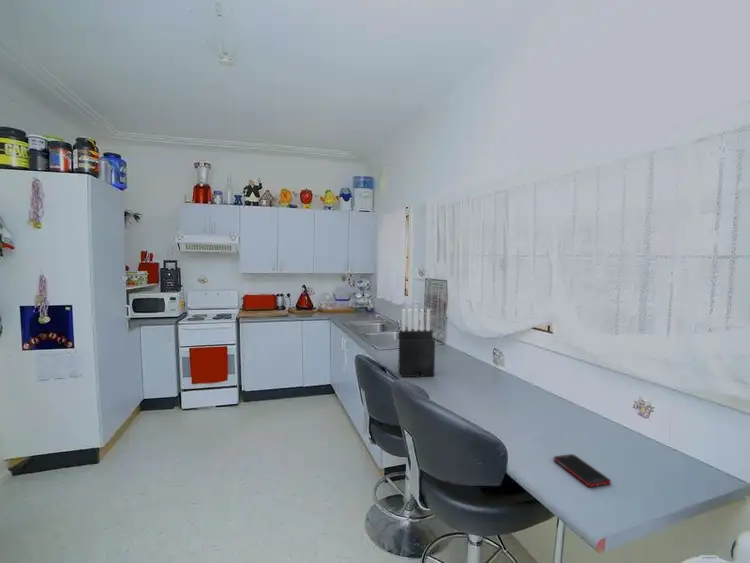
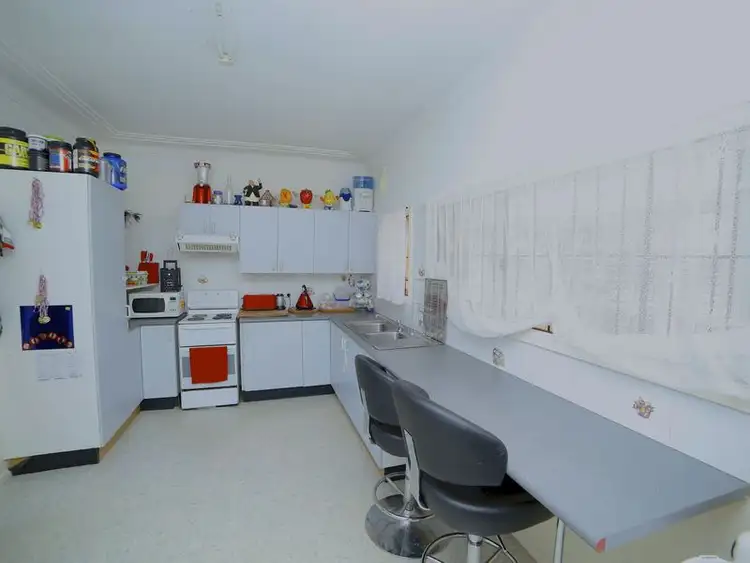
- knife block (417, 342)
- cell phone (580, 469)
